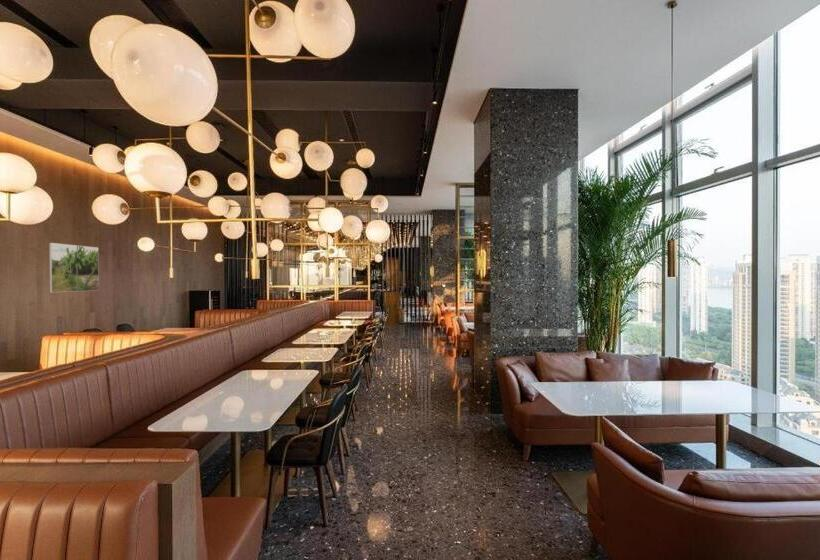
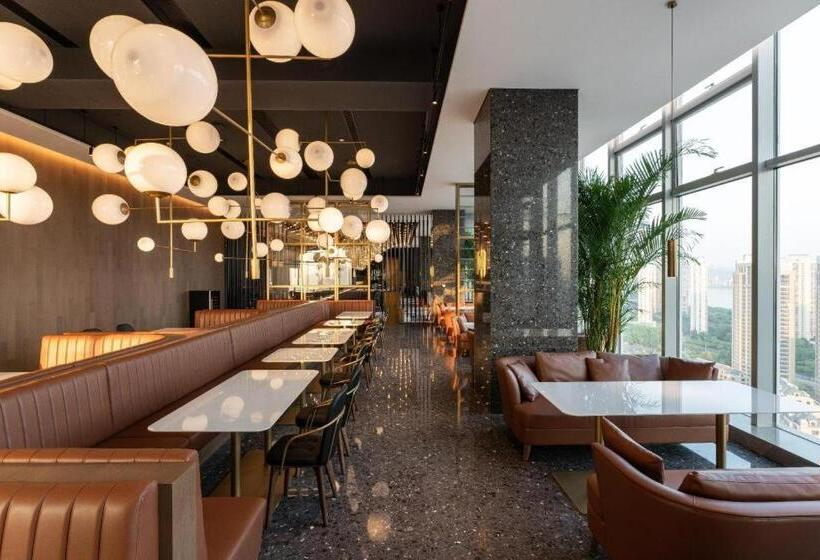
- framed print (75, 268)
